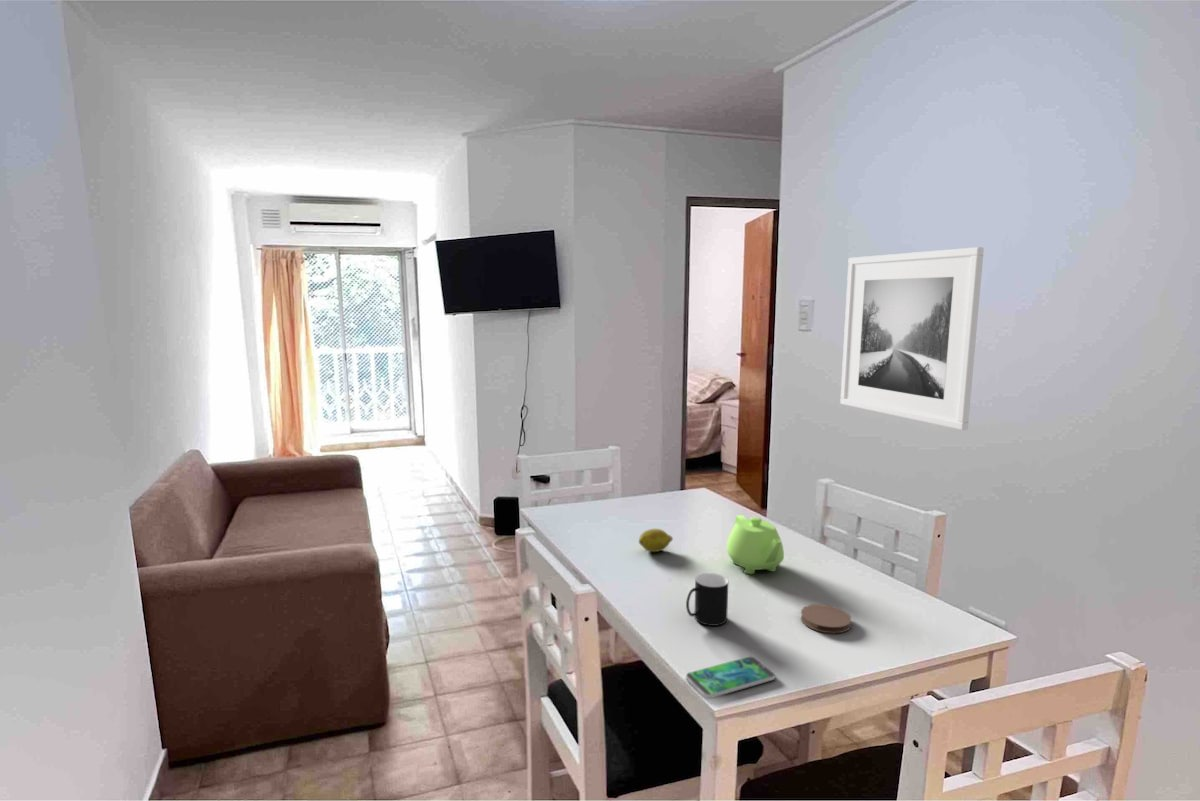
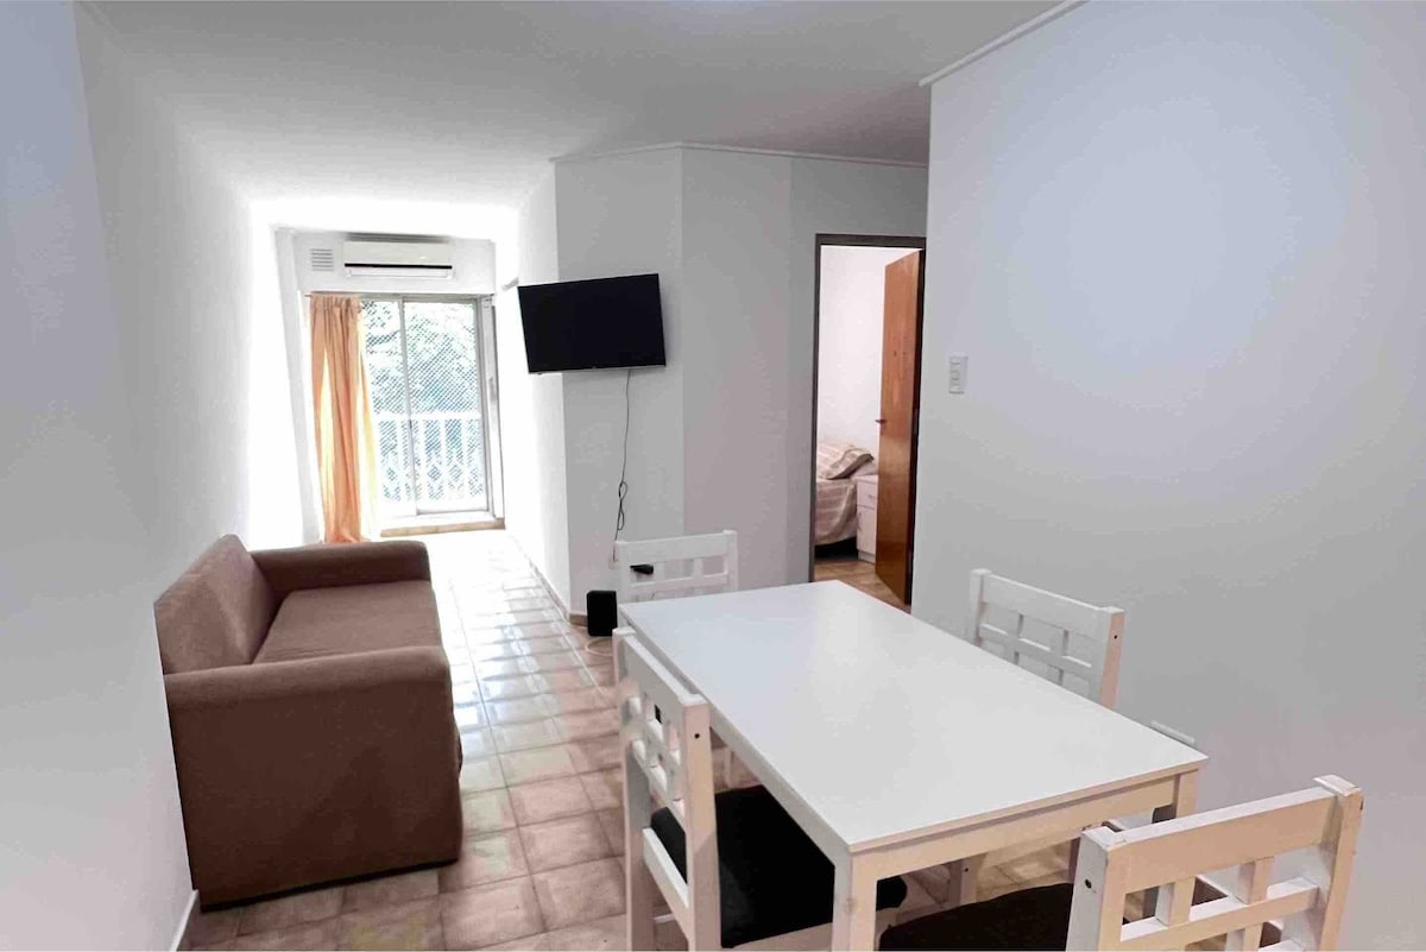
- coaster (825, 618)
- teapot (755, 542)
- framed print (902, 335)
- cup (705, 600)
- fruit (655, 540)
- smartphone (730, 676)
